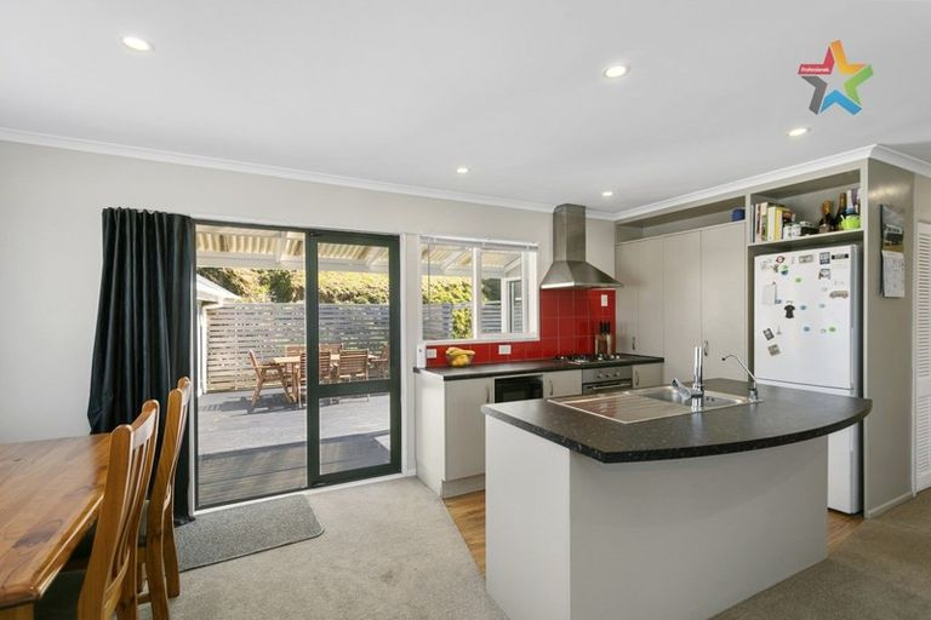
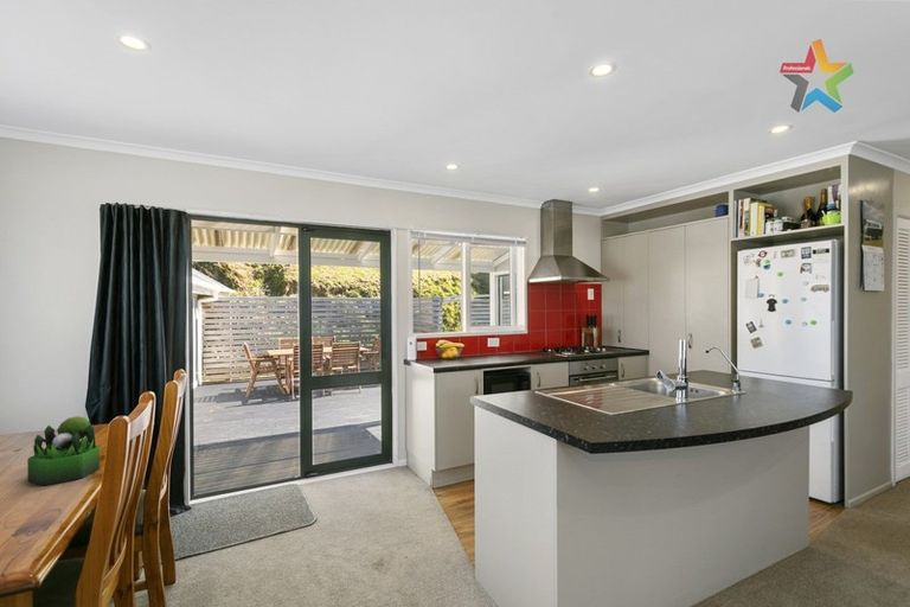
+ plant (65, 447)
